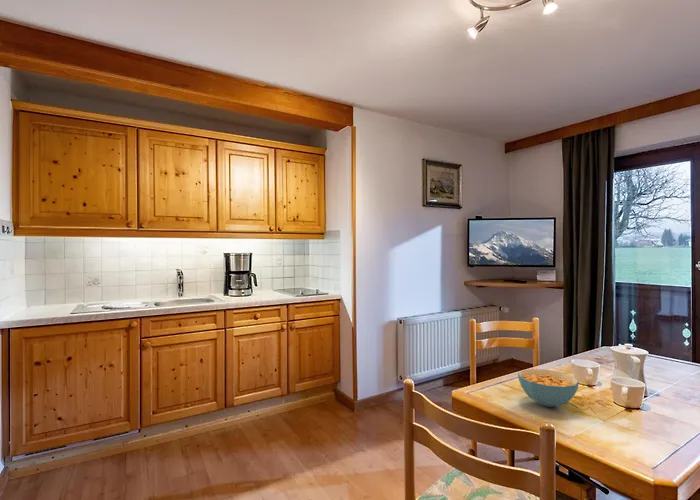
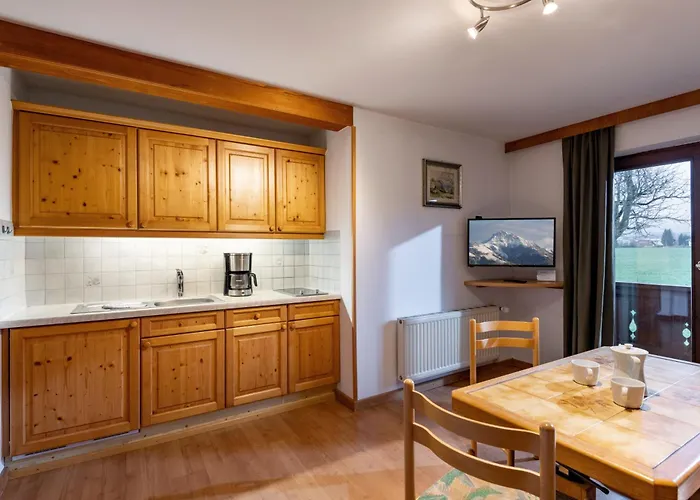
- cereal bowl (547, 390)
